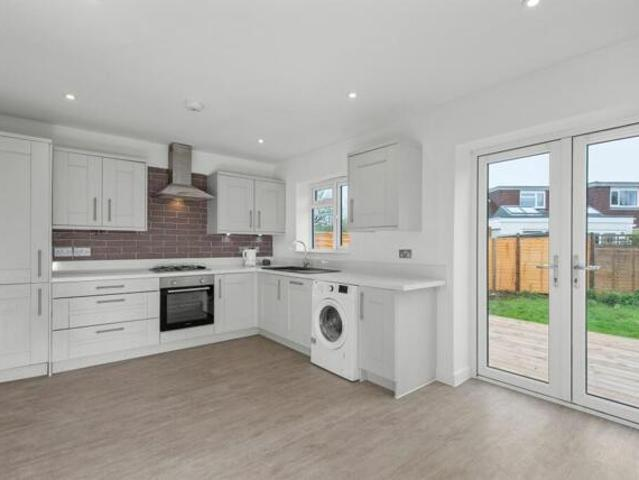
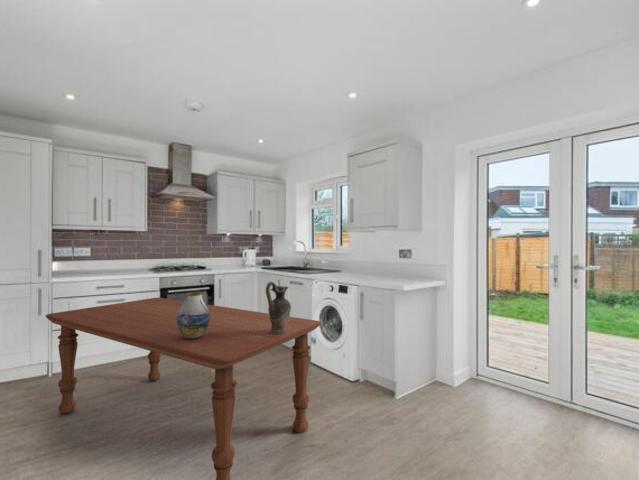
+ vase (193, 315)
+ dining table (181, 359)
+ ceramic pitcher (278, 306)
